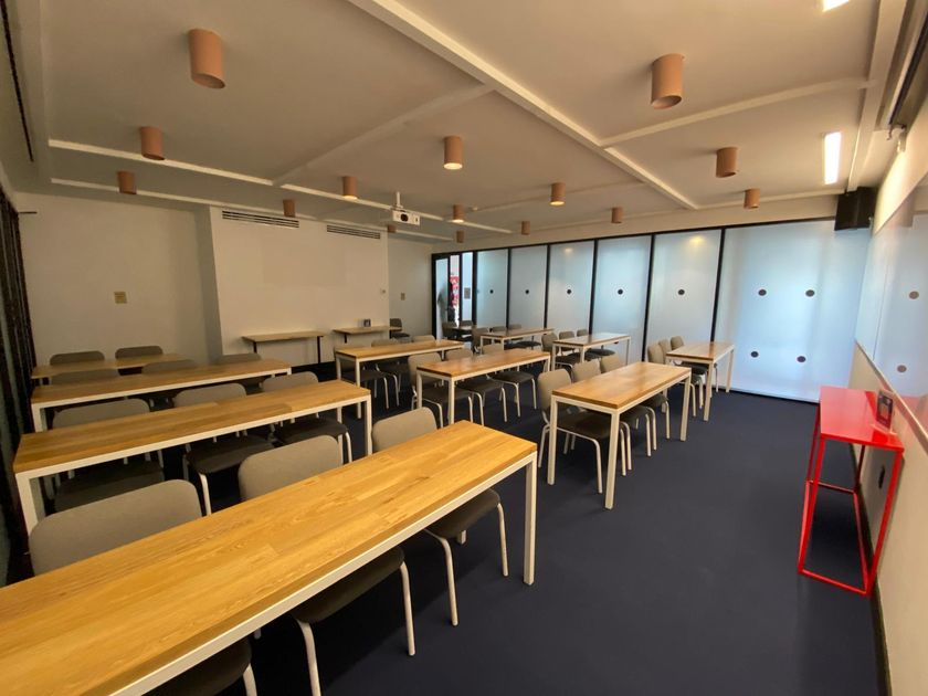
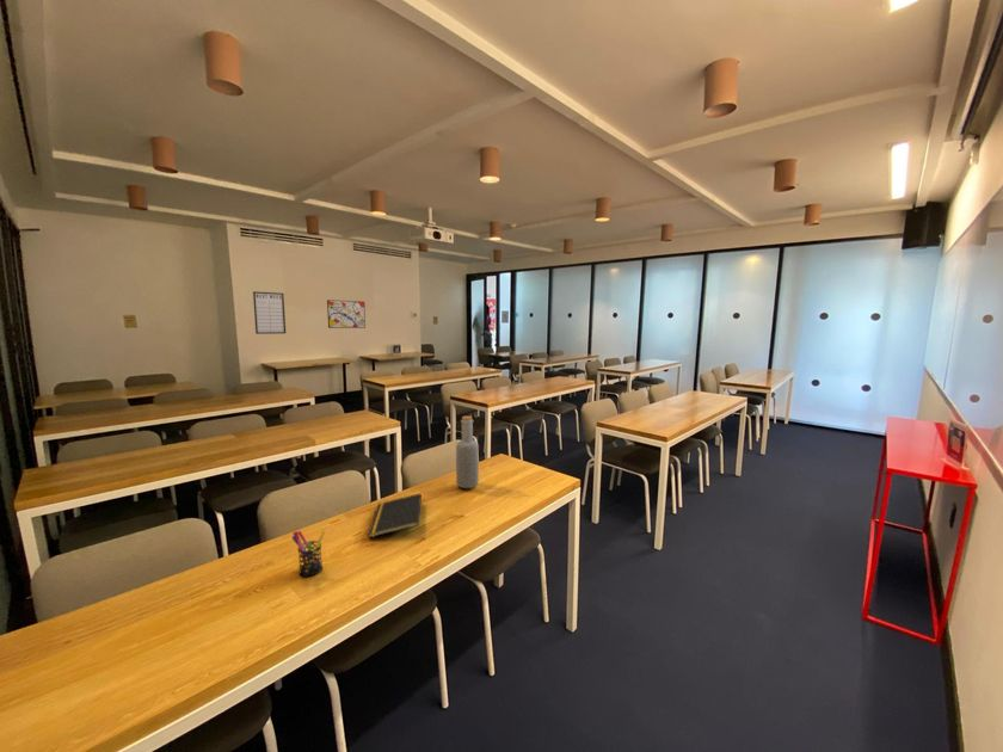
+ wall art (346, 314)
+ bottle (467, 451)
+ notepad (396, 513)
+ pen holder (308, 550)
+ writing board (270, 313)
